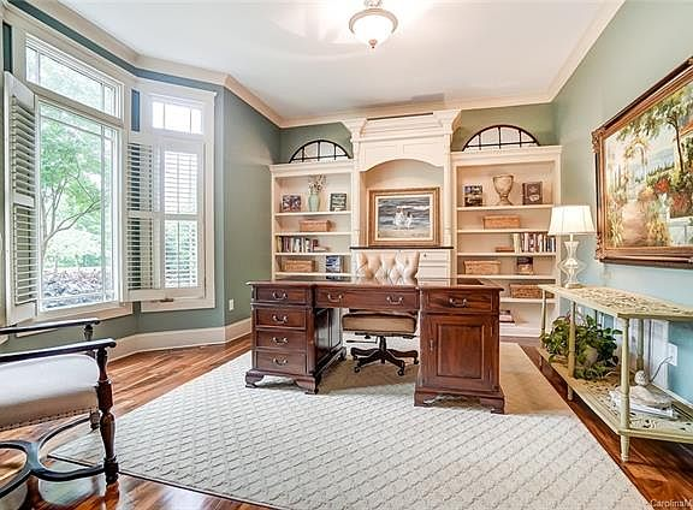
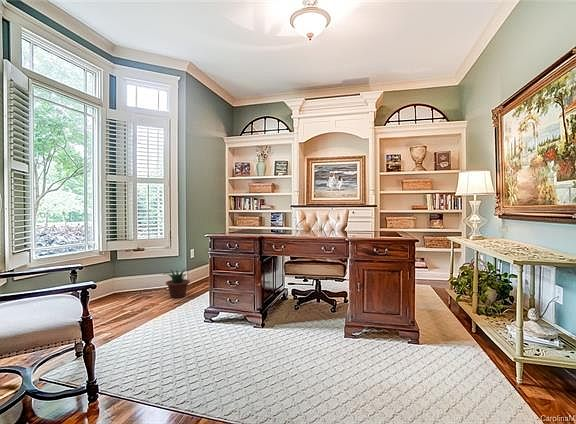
+ potted plant (175, 283)
